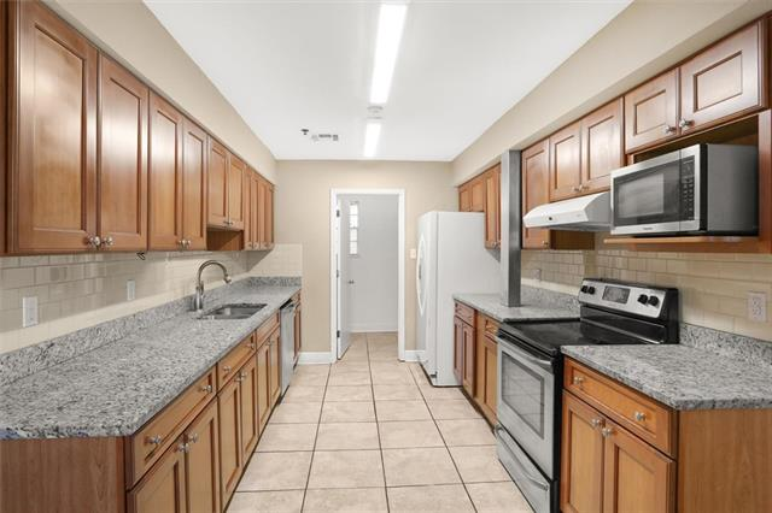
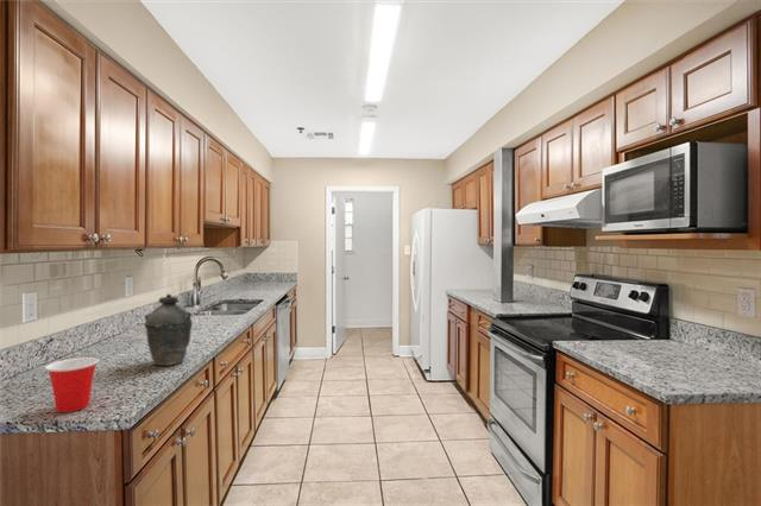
+ cup (73, 385)
+ kettle (169, 328)
